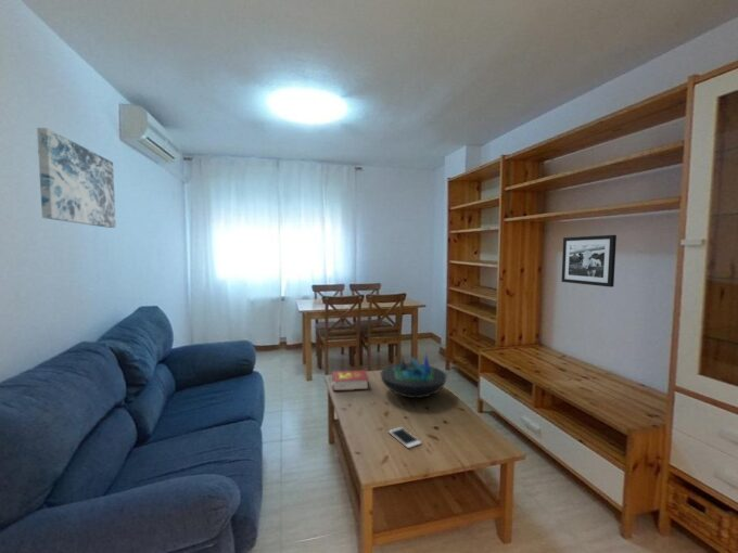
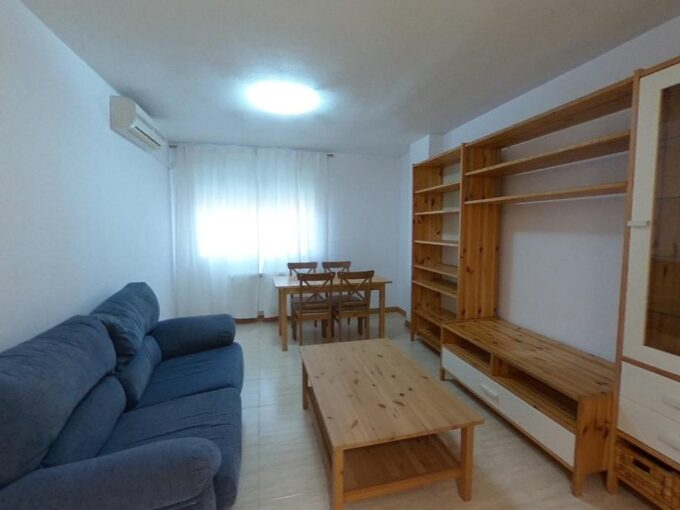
- cell phone (404, 437)
- book (349, 380)
- wall art (82, 185)
- picture frame (586, 260)
- decorative bowl (412, 374)
